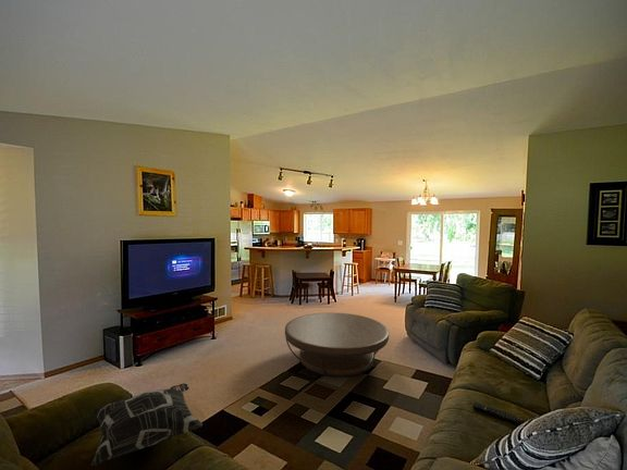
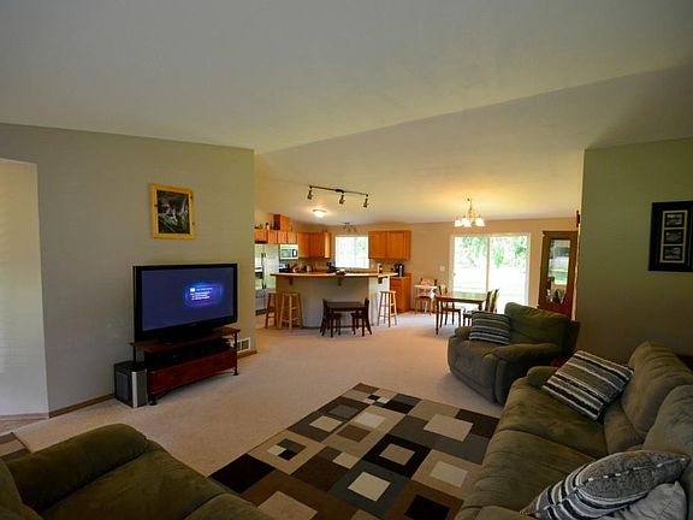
- decorative pillow (148, 416)
- remote control (497, 413)
- coffee table (335, 343)
